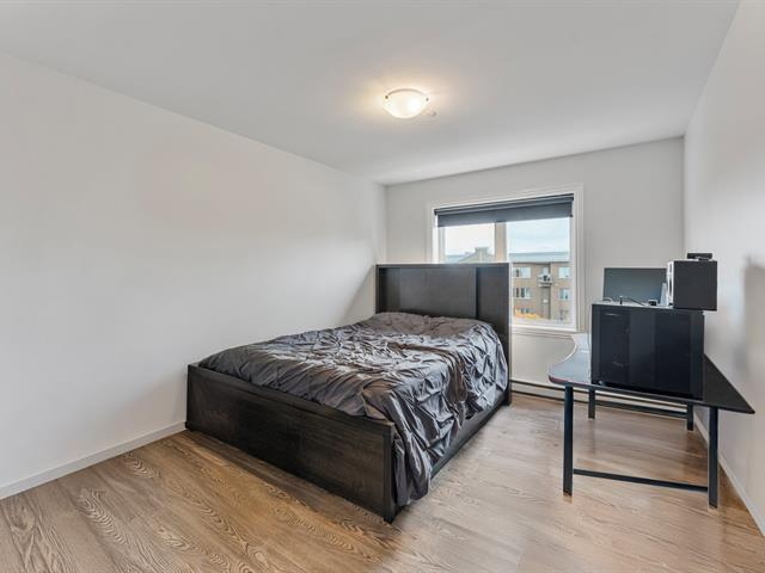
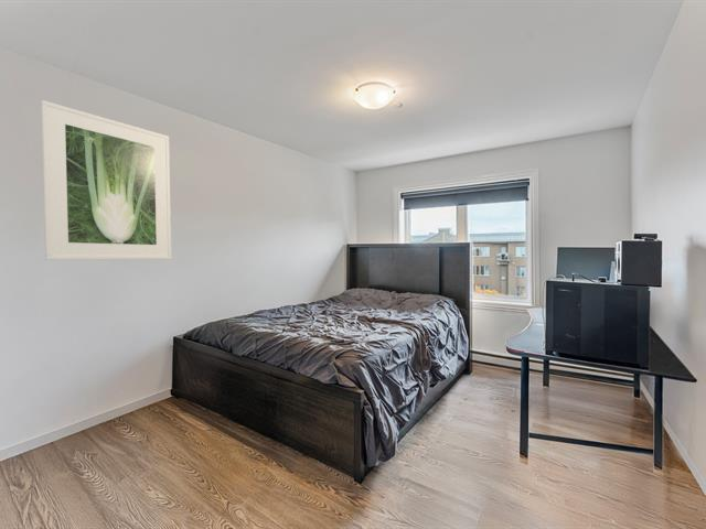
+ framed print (115, 190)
